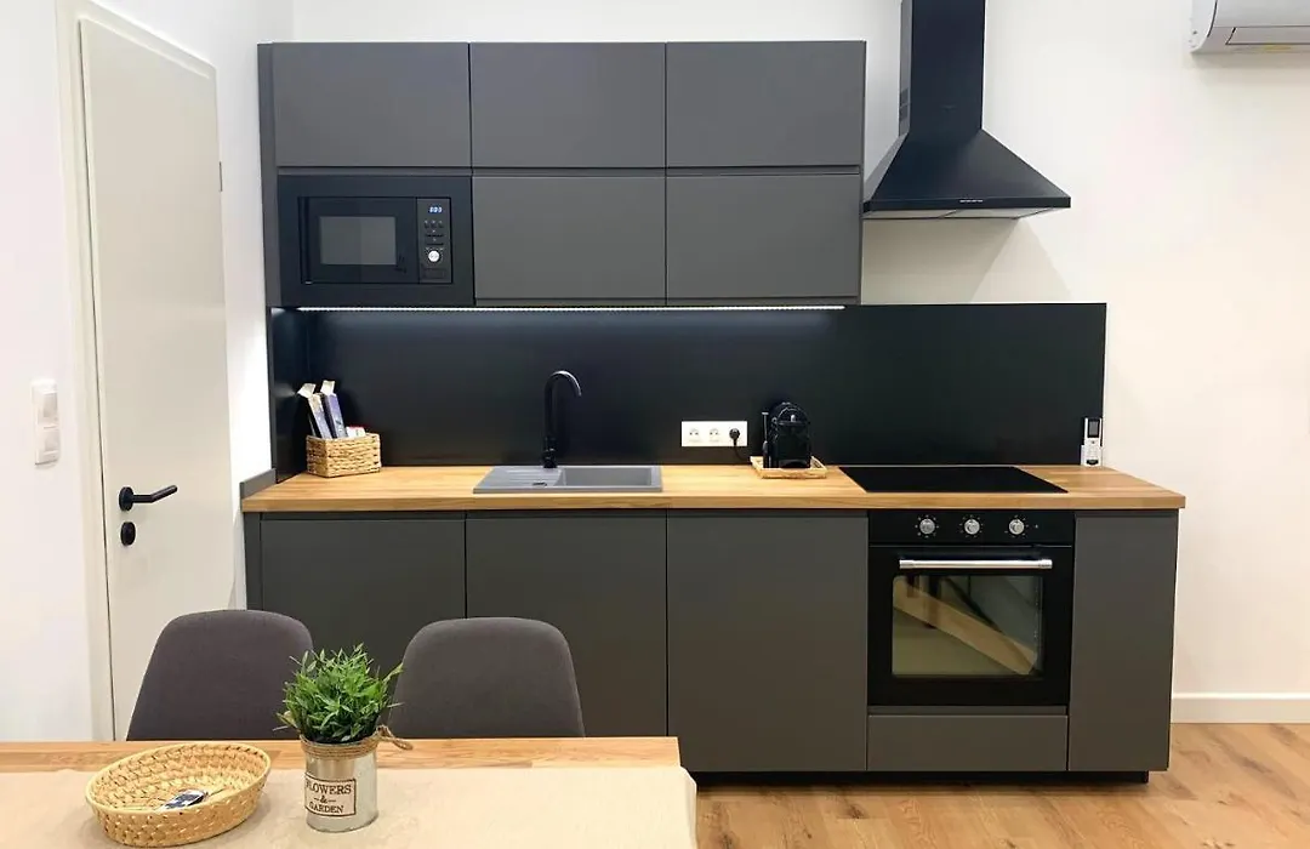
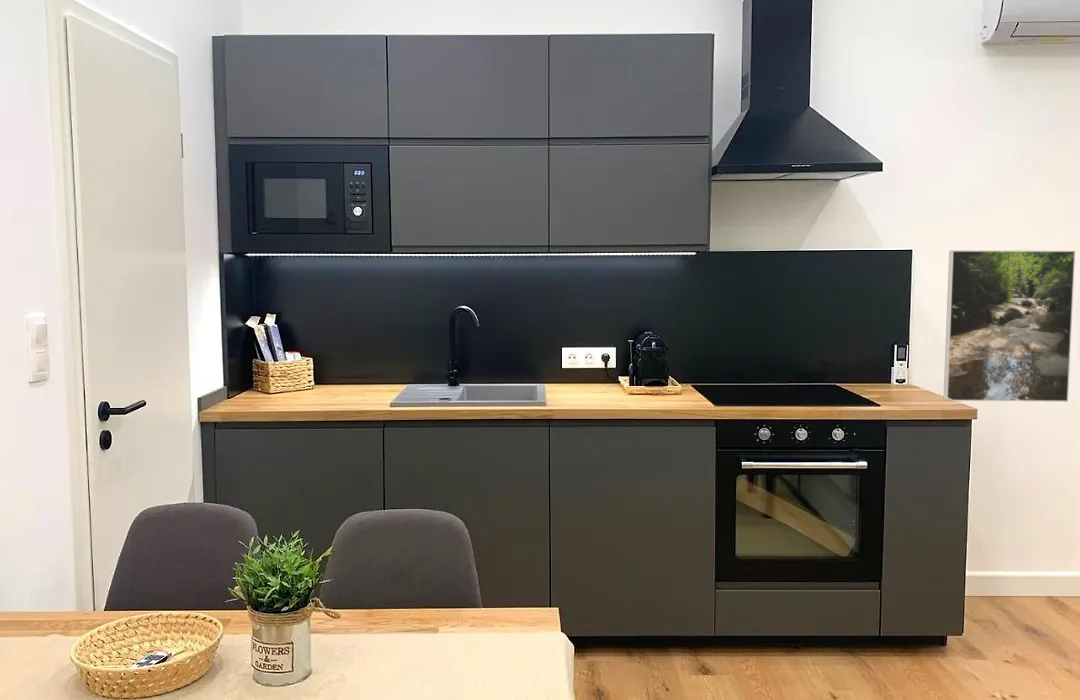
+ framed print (1008, 326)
